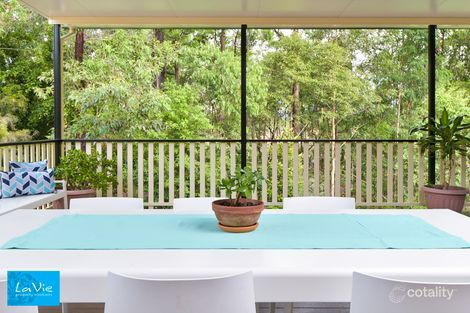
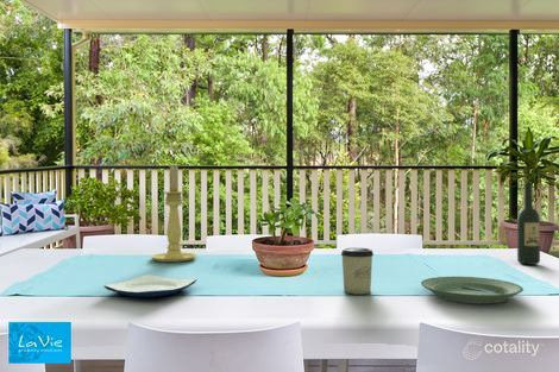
+ cup (357, 270)
+ plate (470, 290)
+ candle holder (174, 212)
+ wine bottle (528, 222)
+ plate (151, 286)
